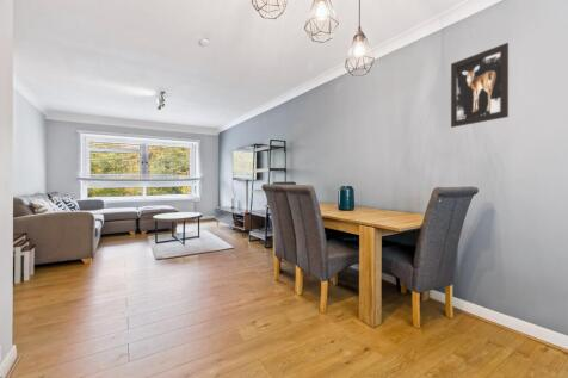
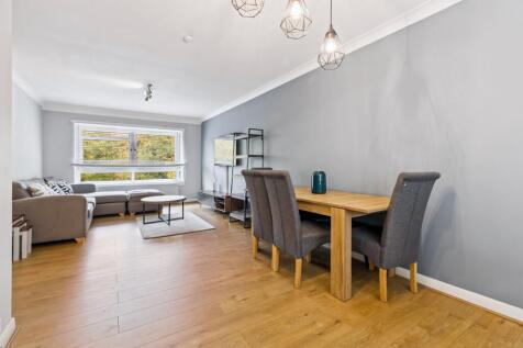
- wall art (477, 88)
